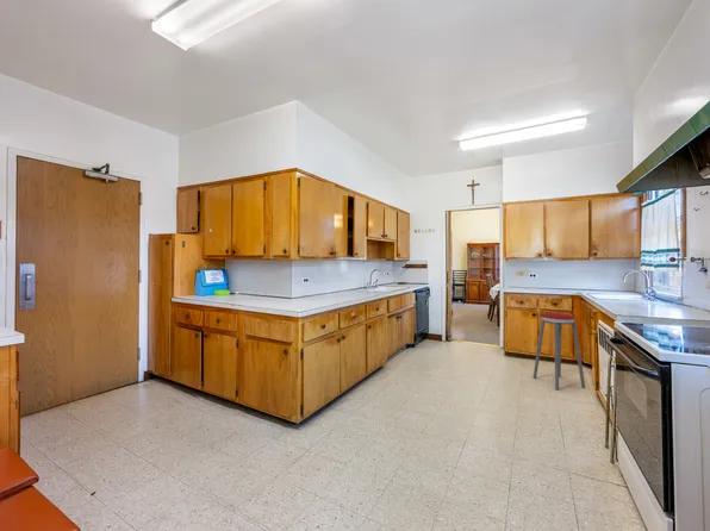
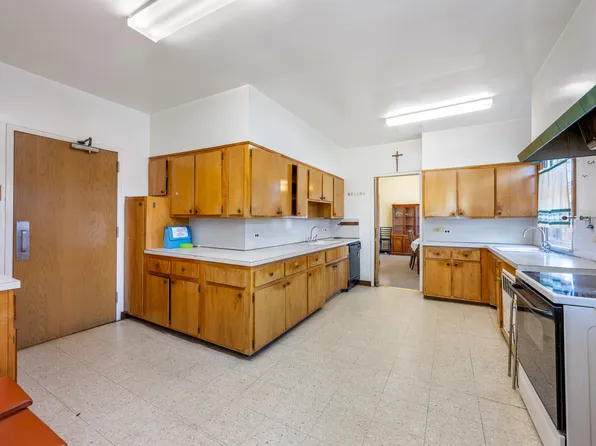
- music stool (558, 348)
